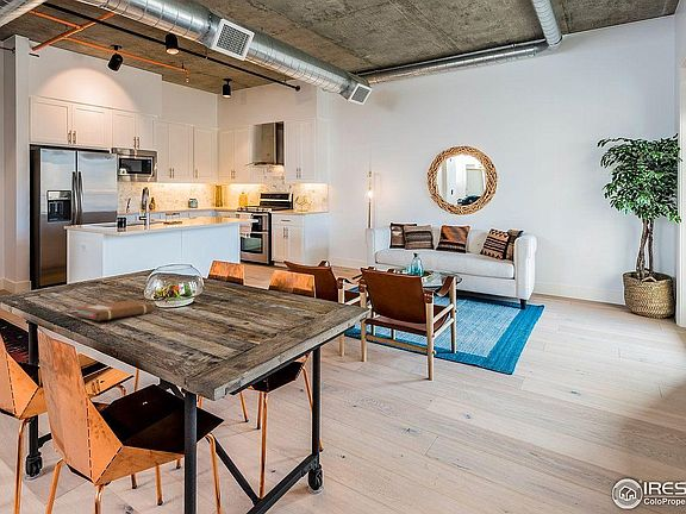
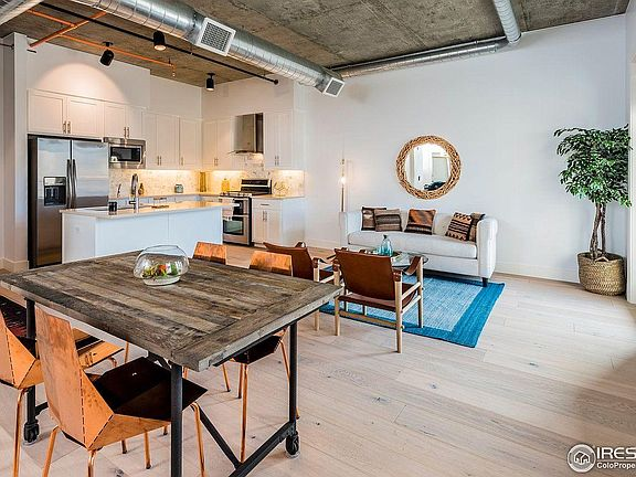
- notebook (113, 309)
